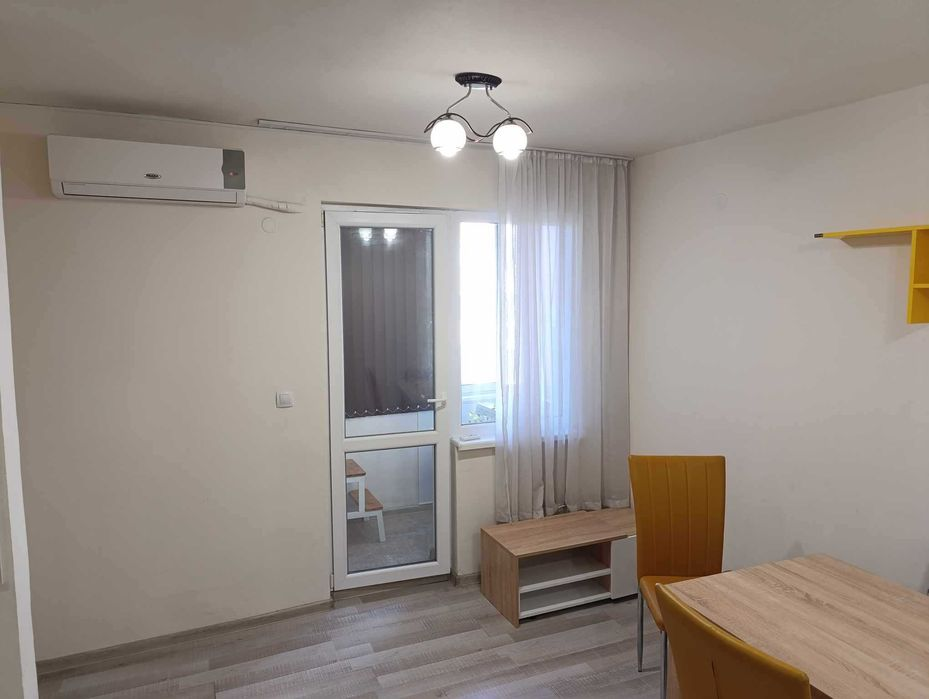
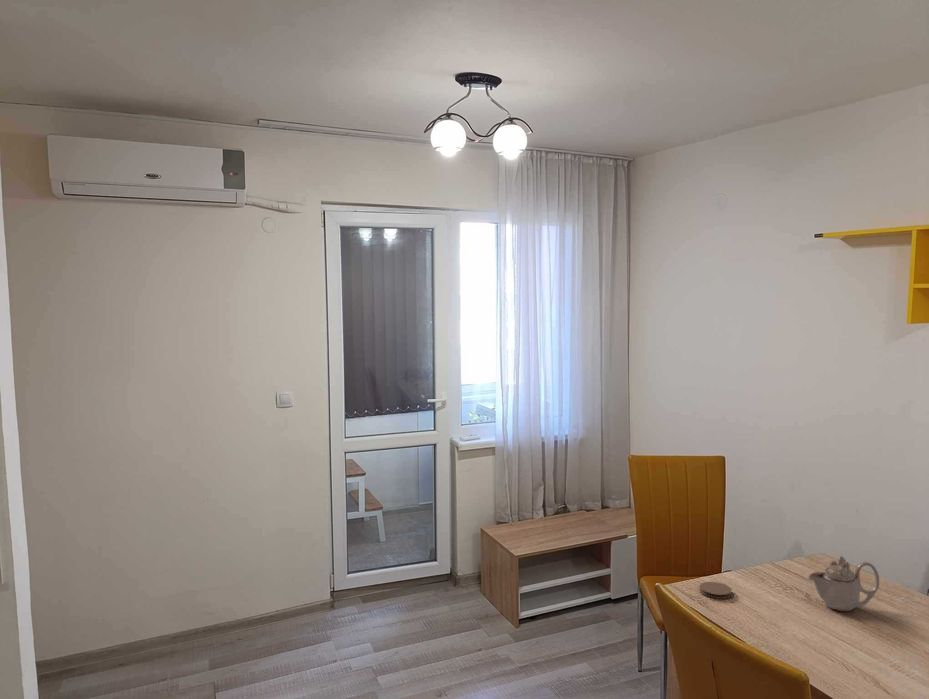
+ teapot (843, 583)
+ coaster (715, 589)
